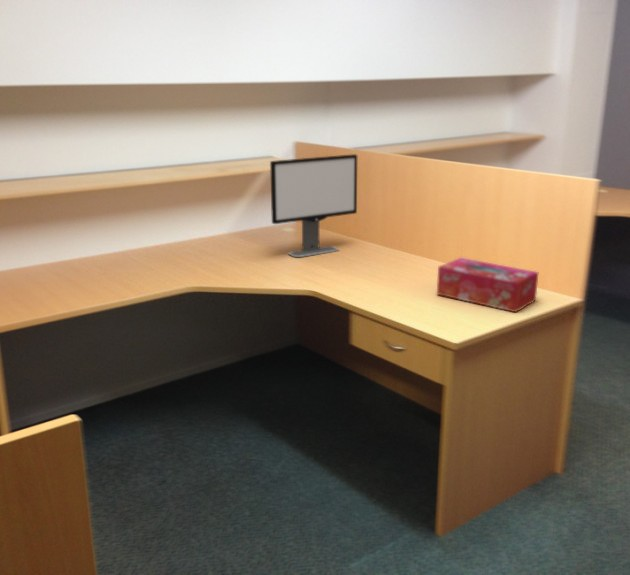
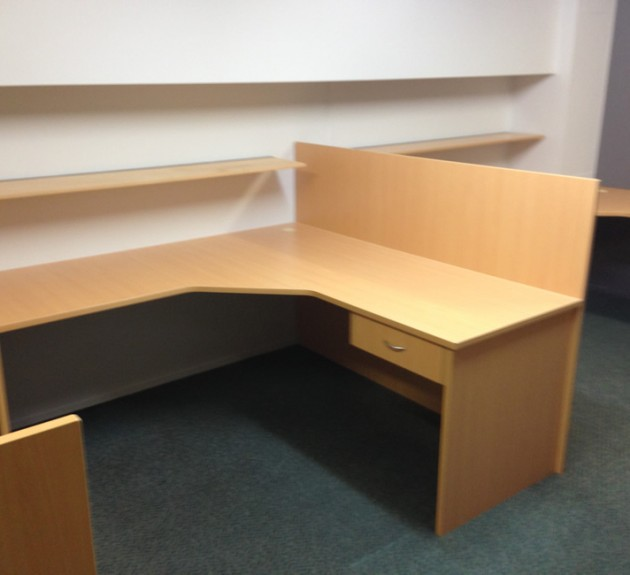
- computer monitor (314, 205)
- tissue box (486, 283)
